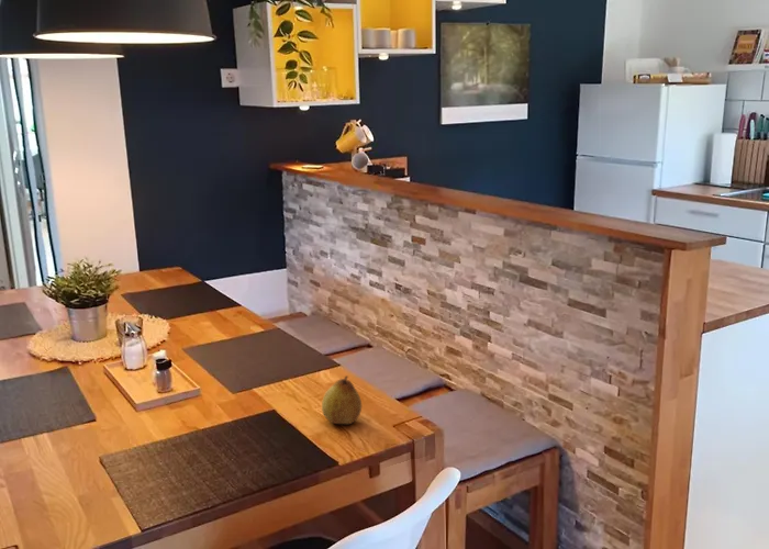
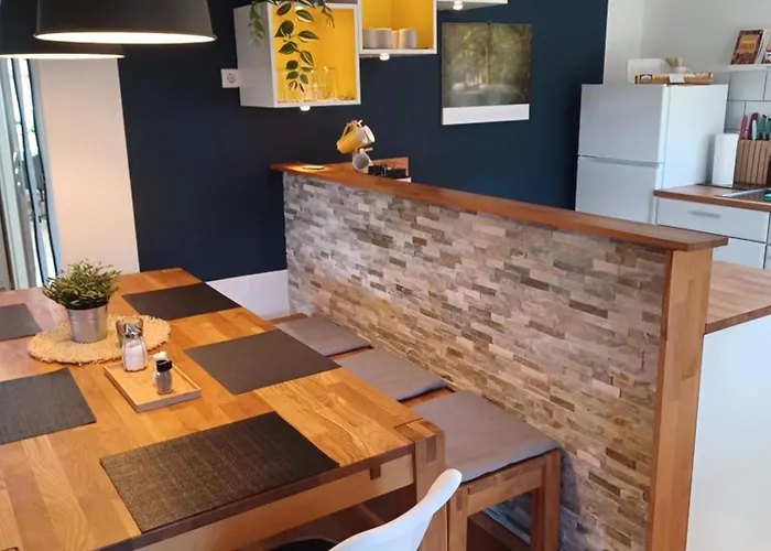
- fruit (341, 396)
